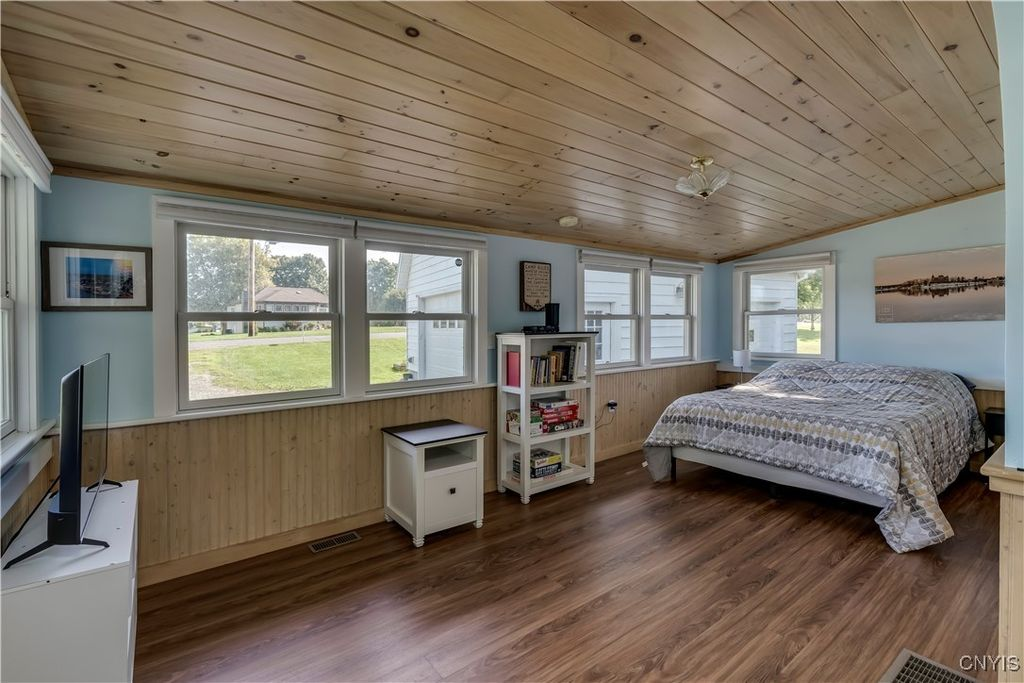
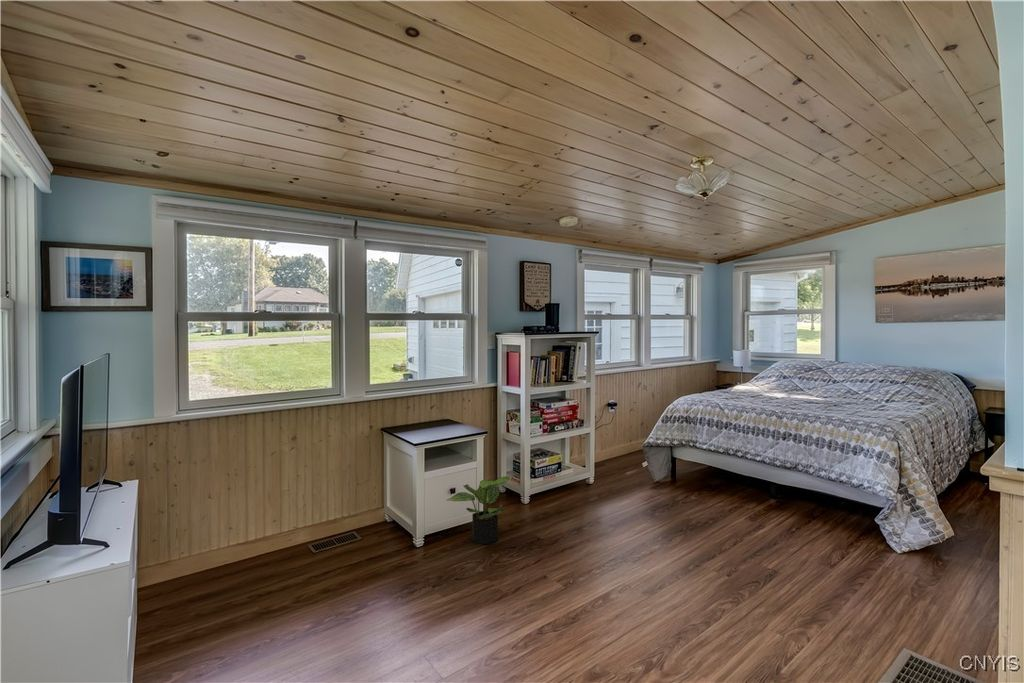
+ potted plant (484, 507)
